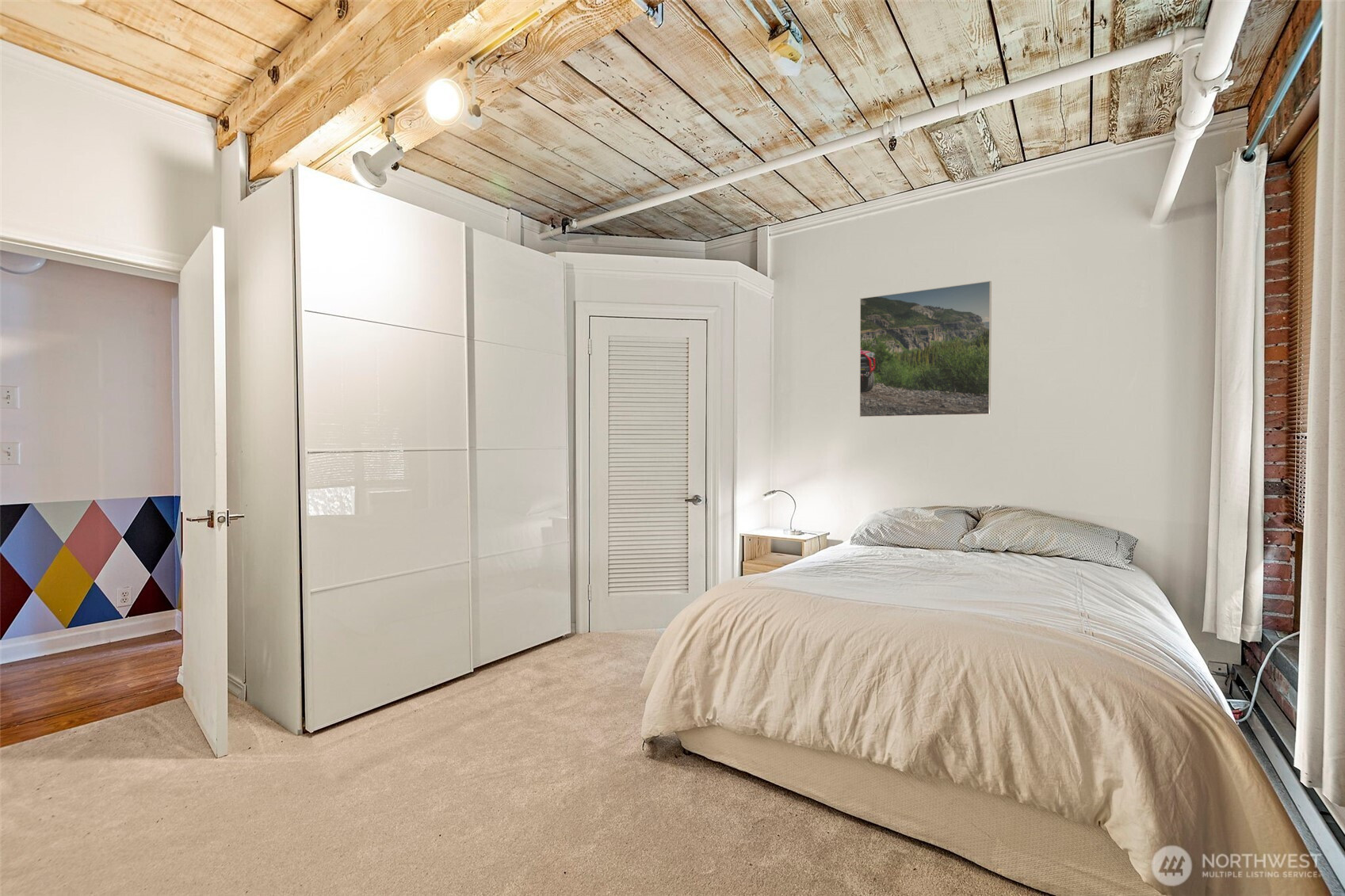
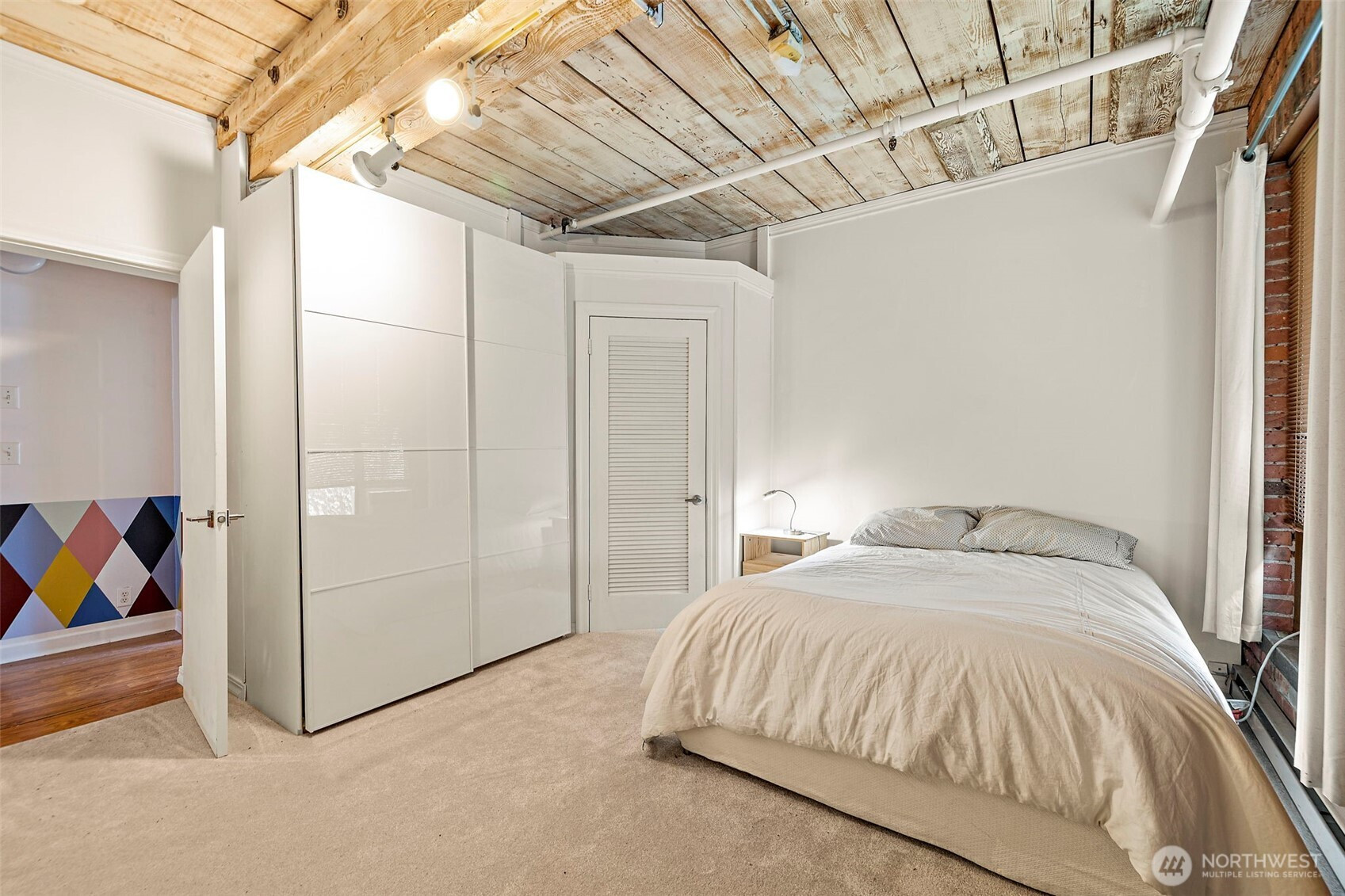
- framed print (921, 353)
